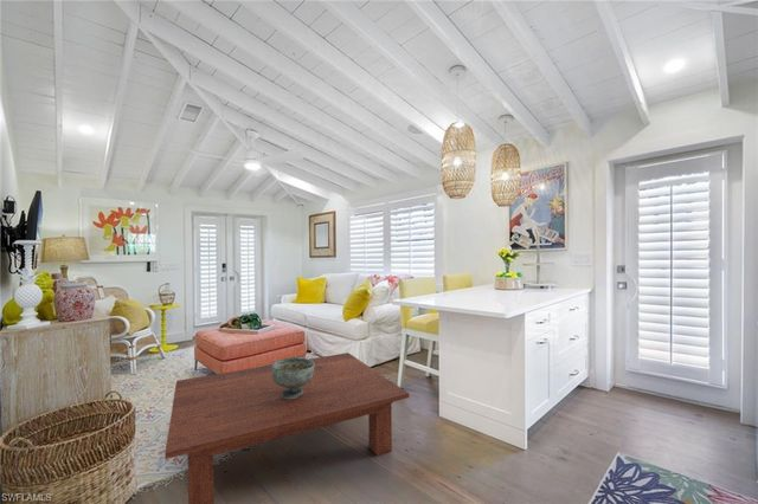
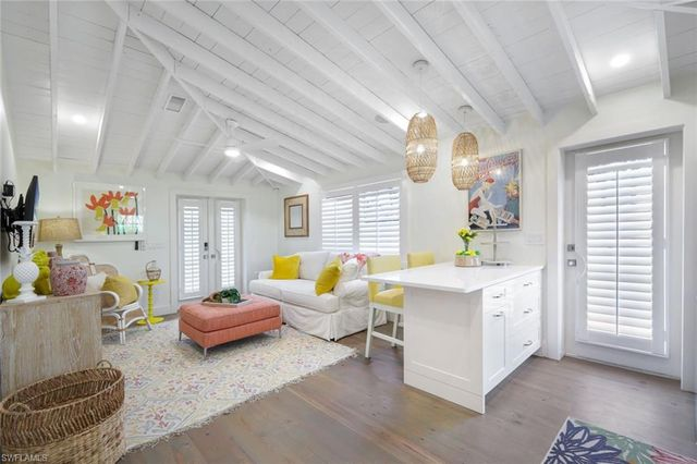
- decorative bowl (293, 377)
- coffee table (287, 414)
